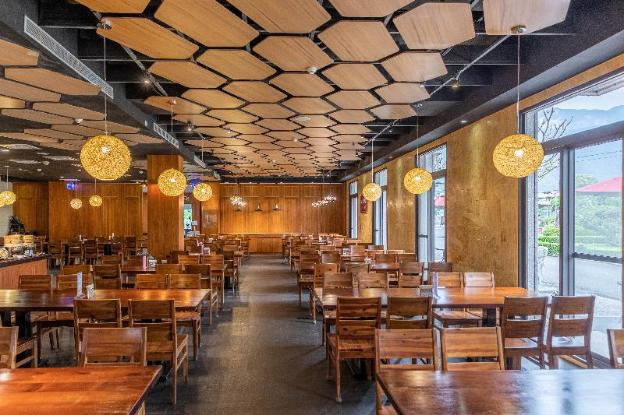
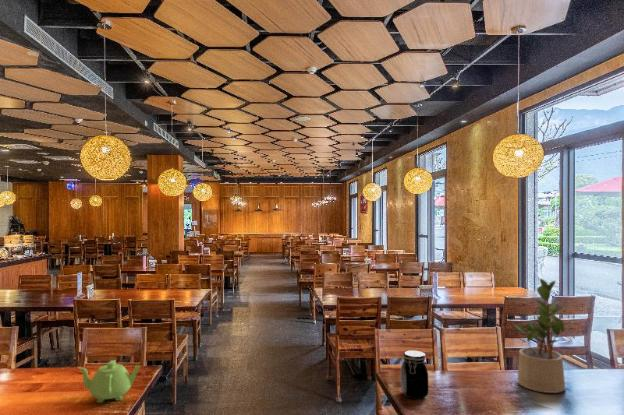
+ teapot (109, 379)
+ potted plant (540, 330)
+ jar (414, 374)
